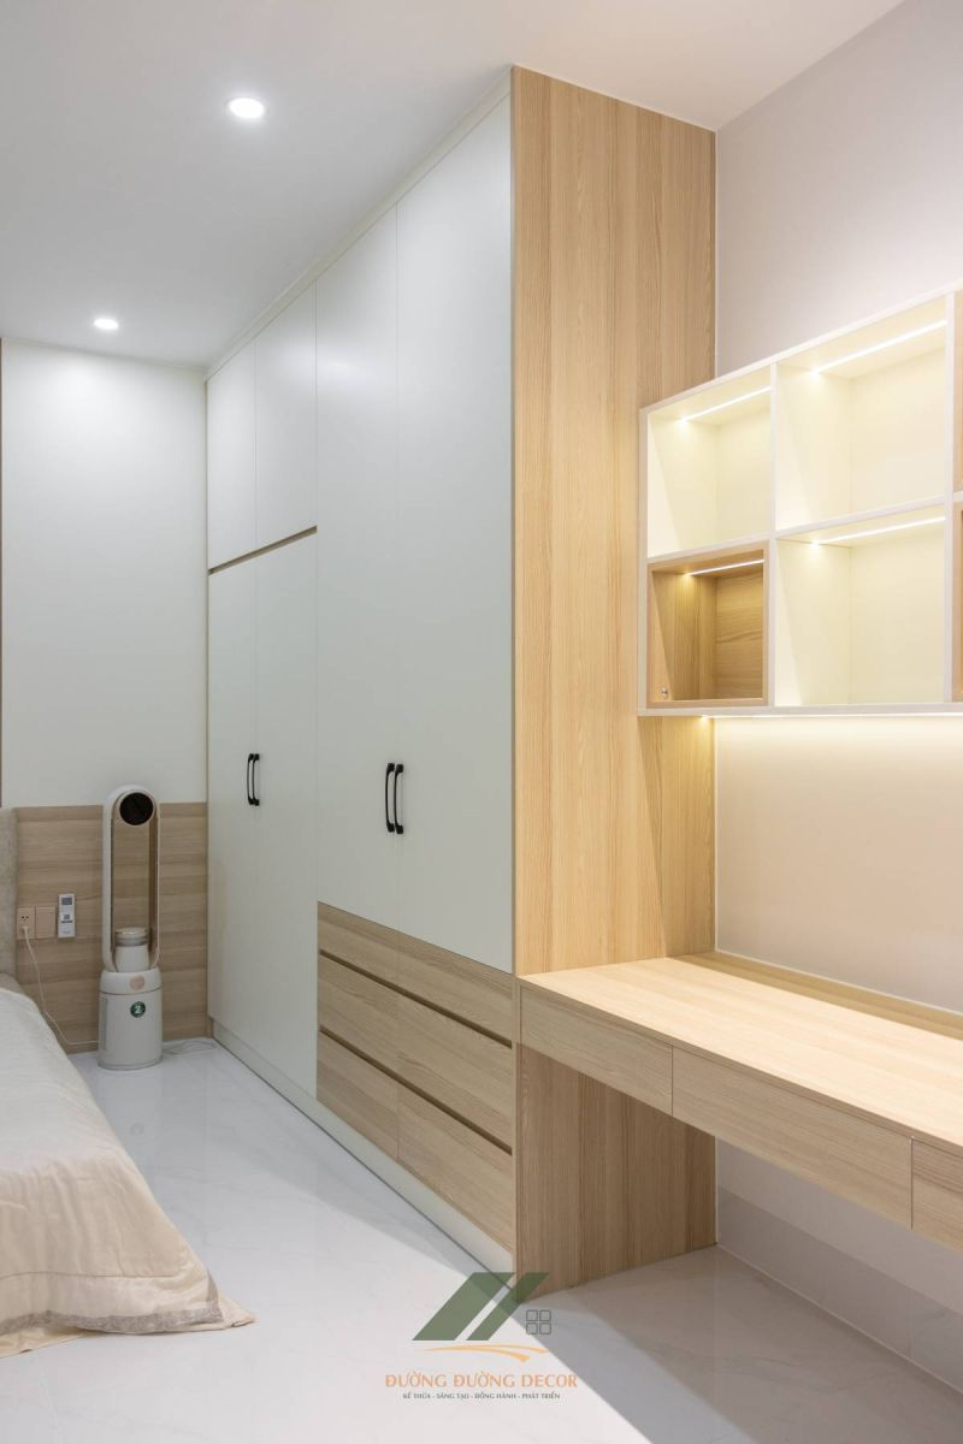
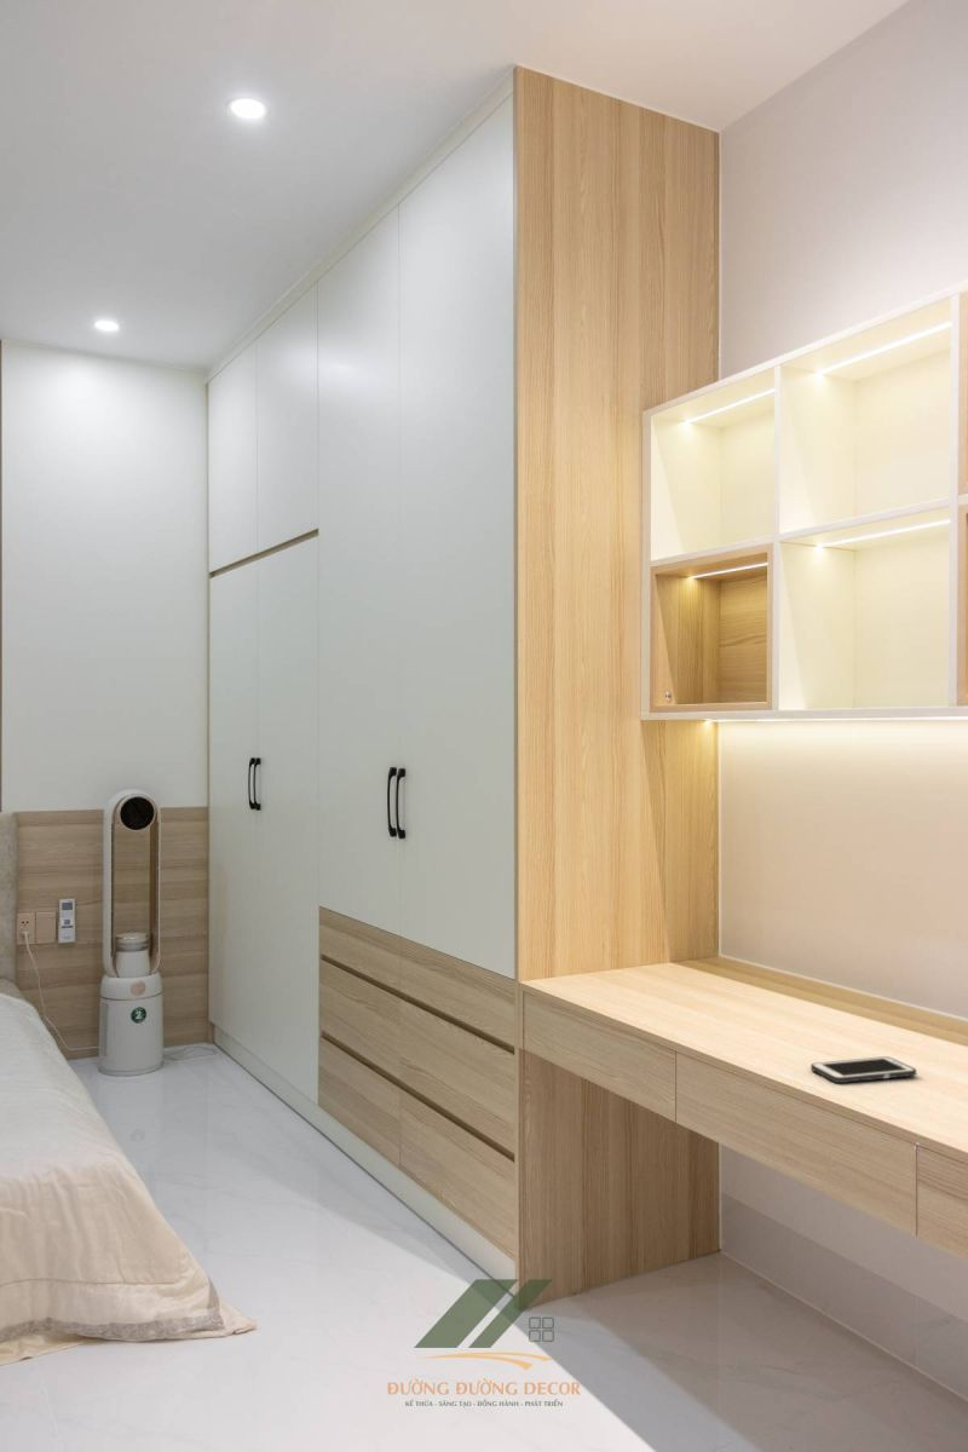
+ cell phone (863, 1070)
